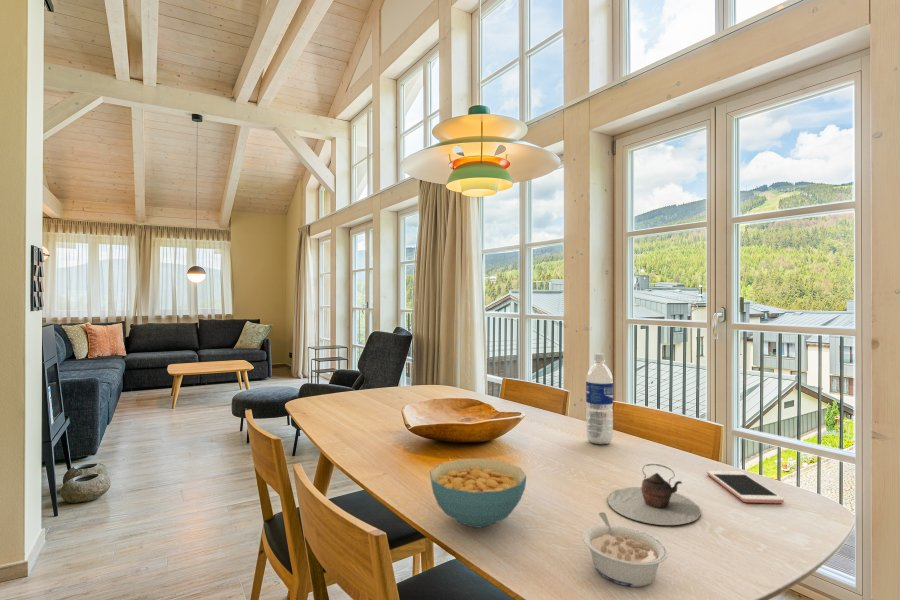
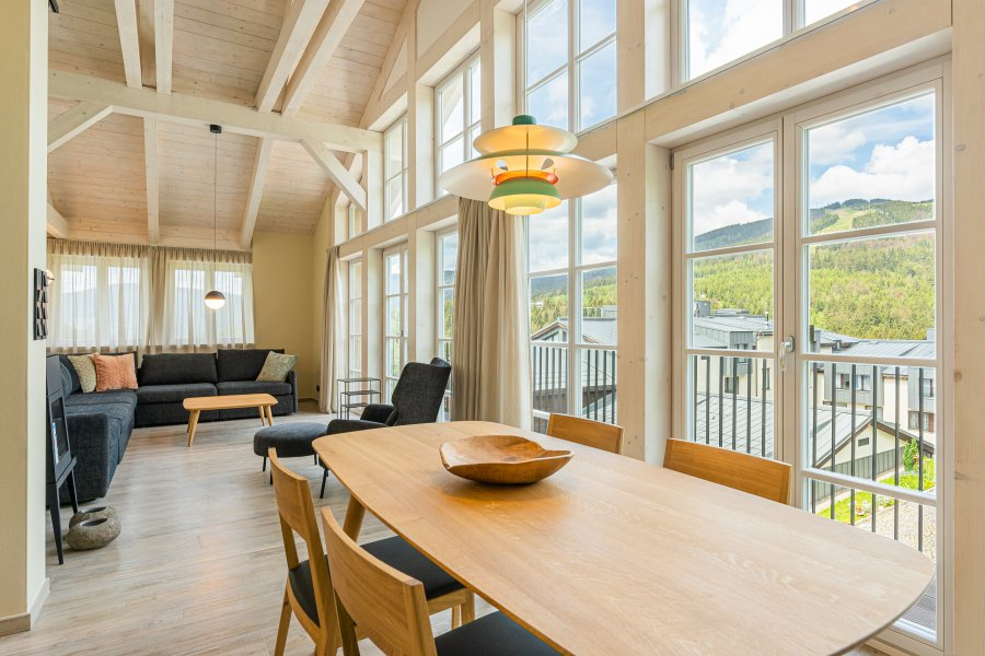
- legume (620, 552)
- teapot (652, 484)
- water bottle (599, 397)
- cell phone (742, 485)
- cereal bowl (477, 497)
